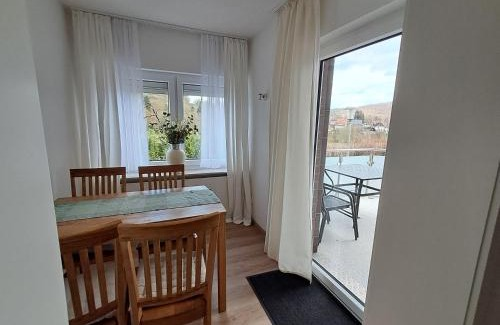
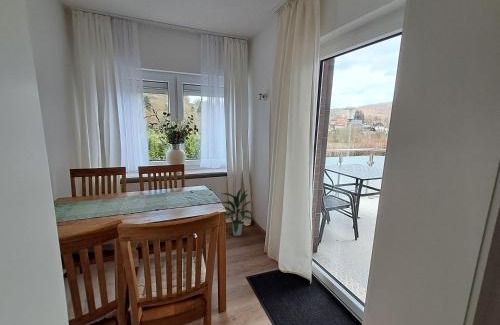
+ indoor plant (236, 211)
